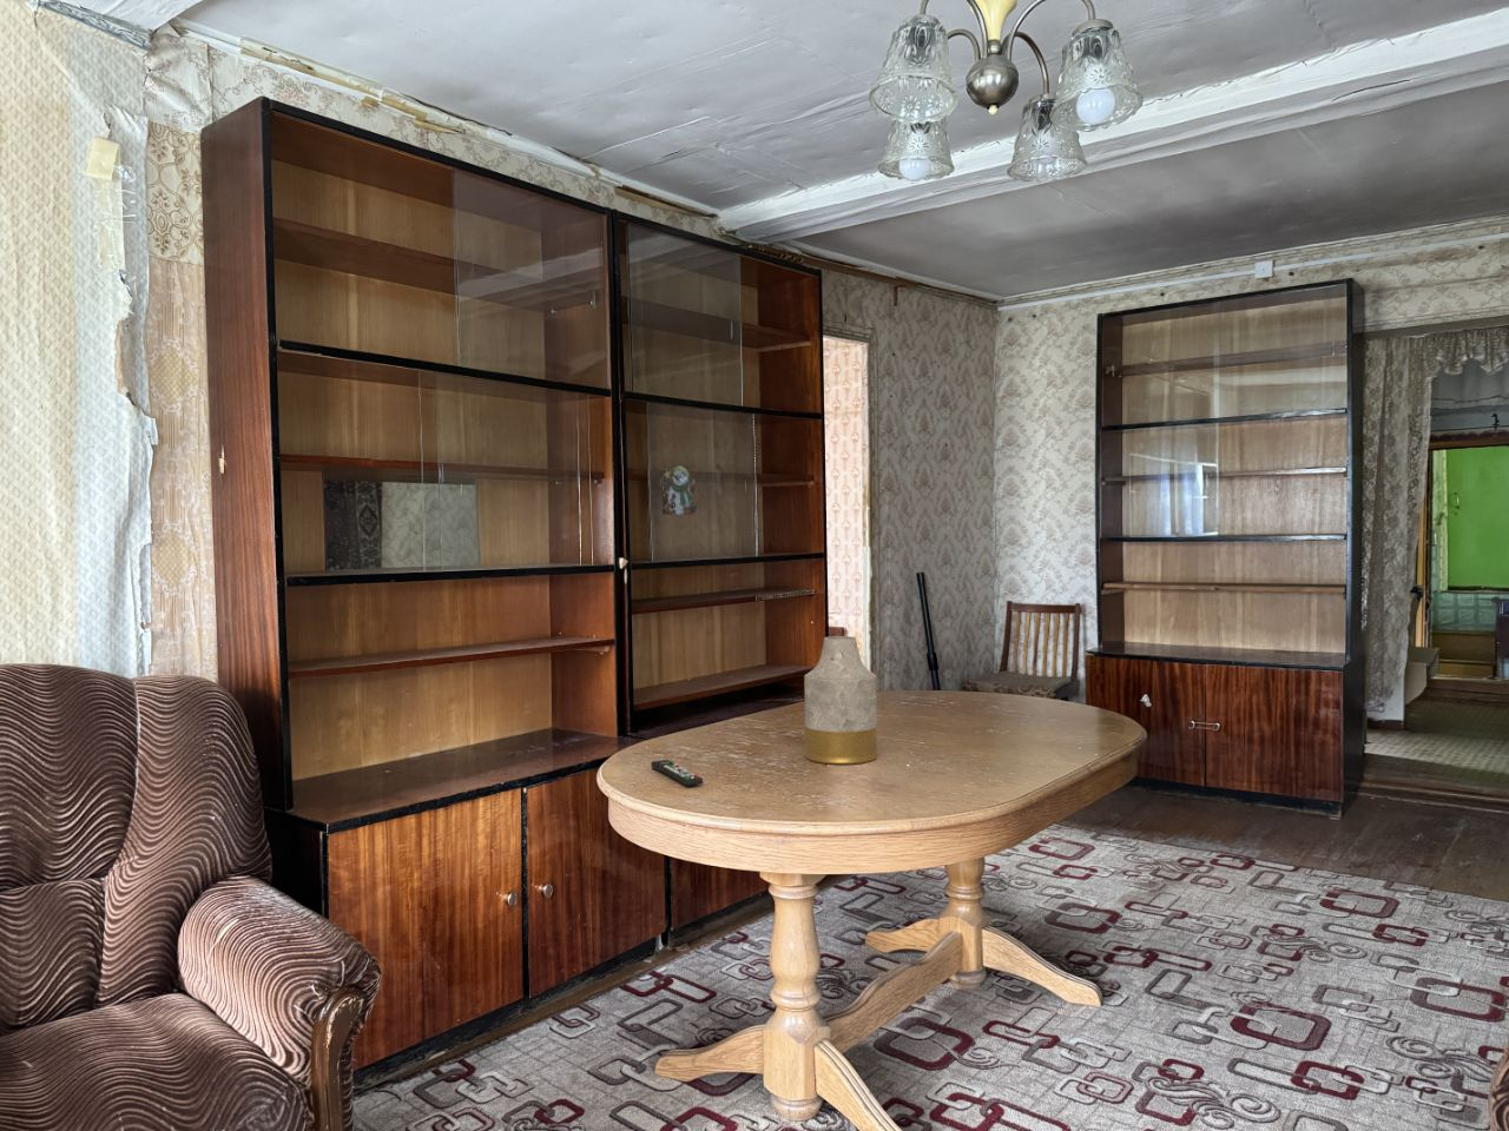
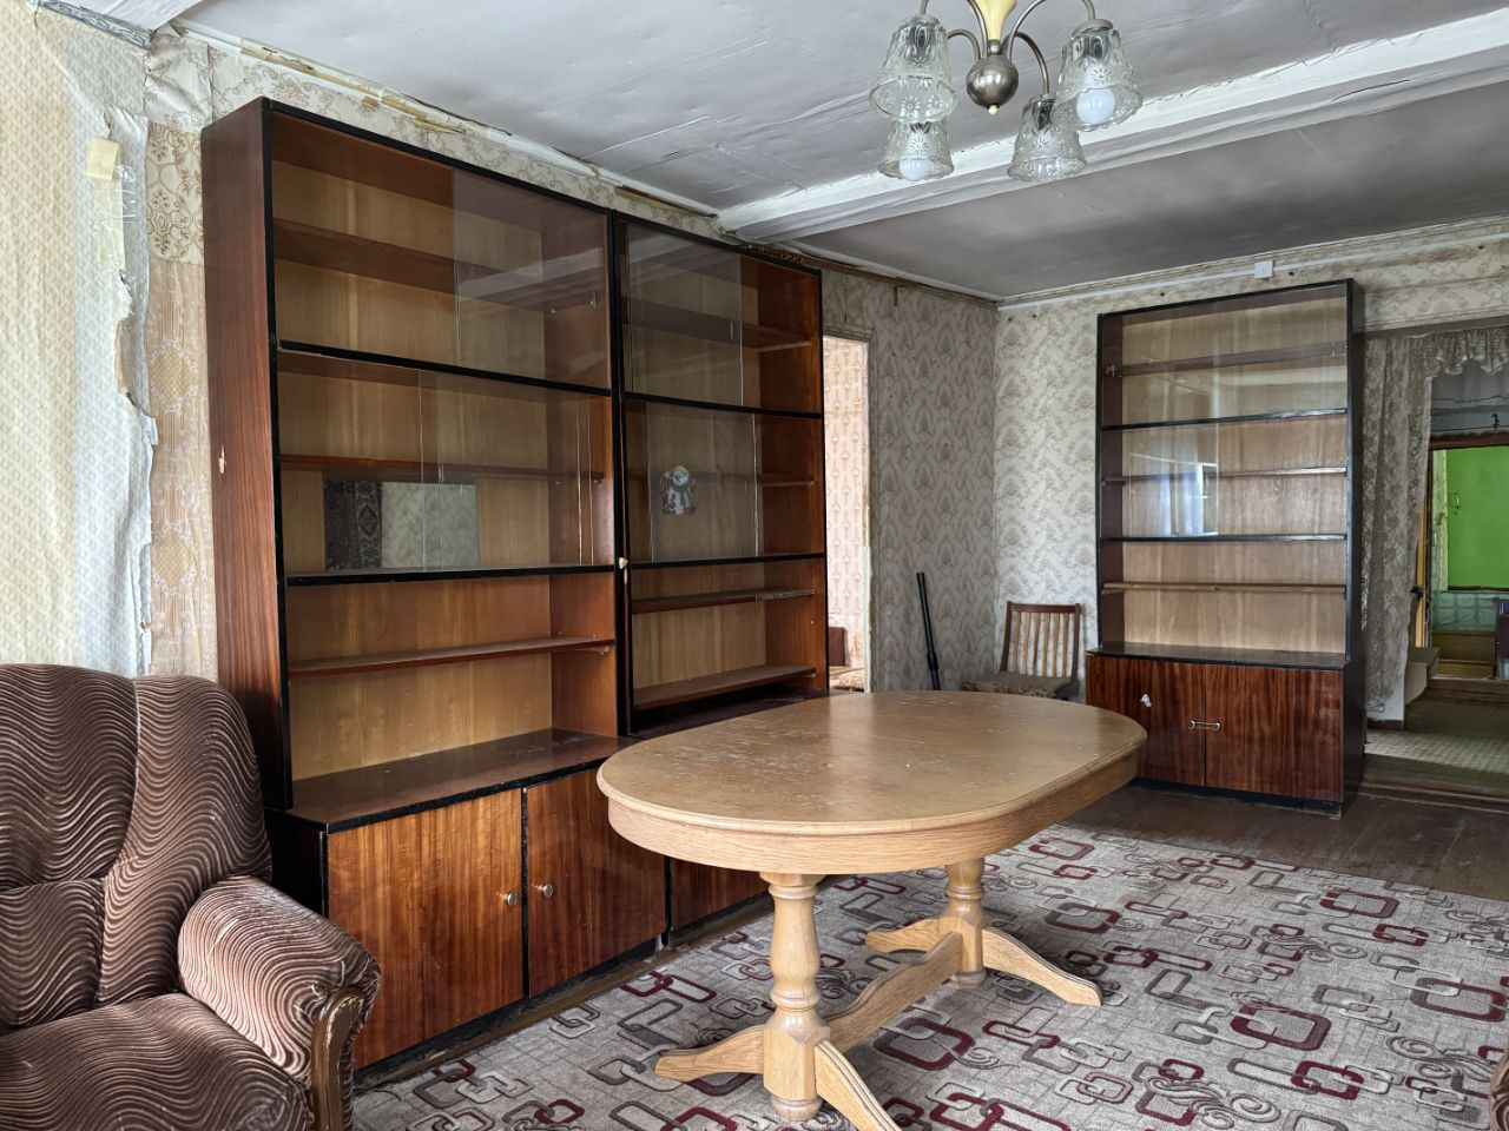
- vase (840, 696)
- remote control (676, 772)
